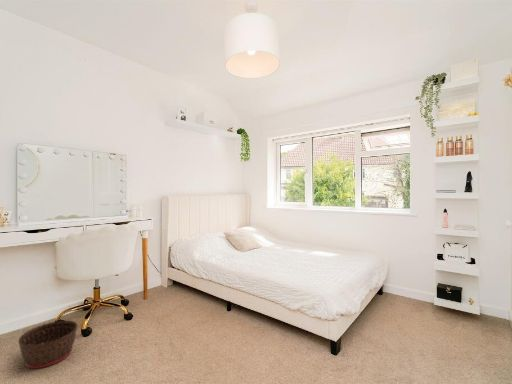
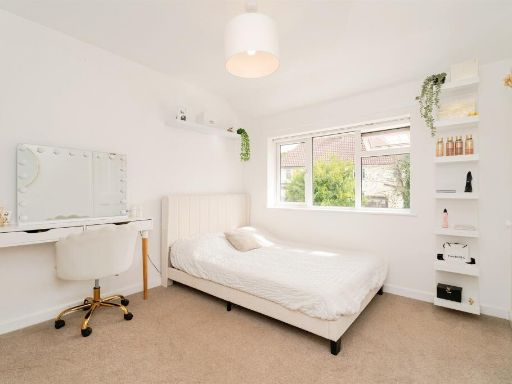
- basket (49, 344)
